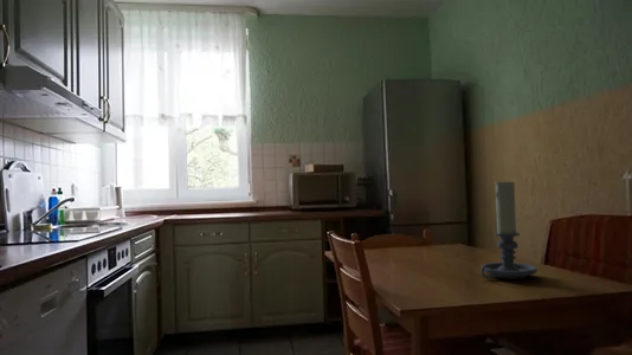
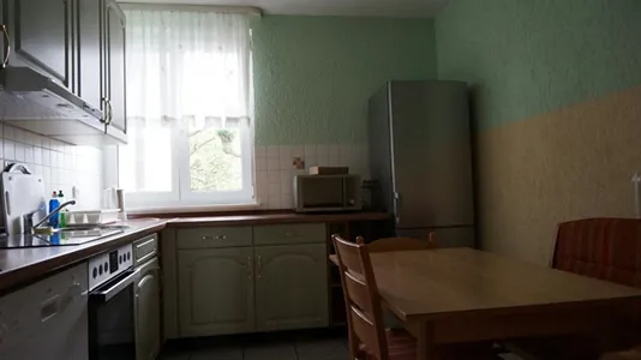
- candle holder (502, 227)
